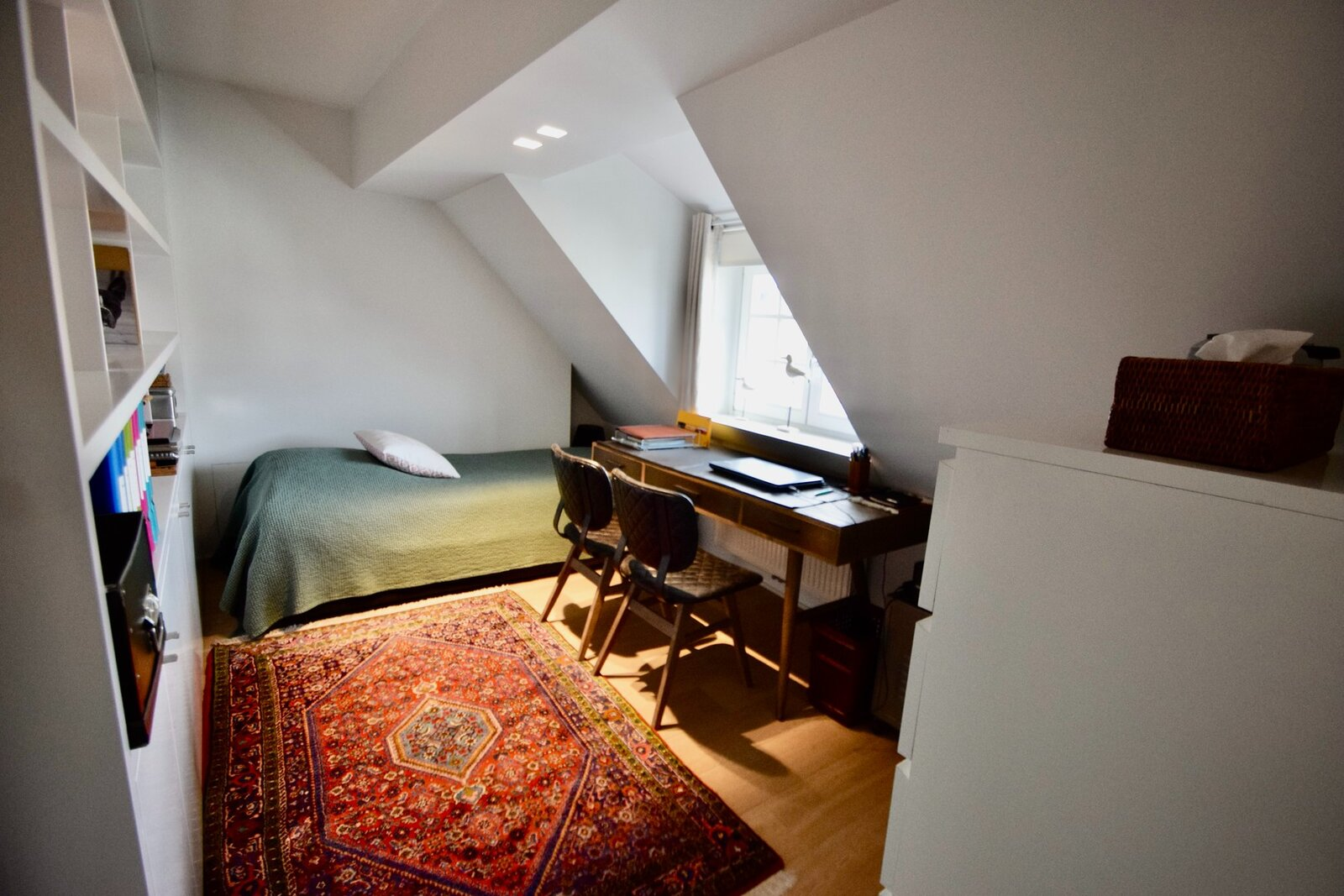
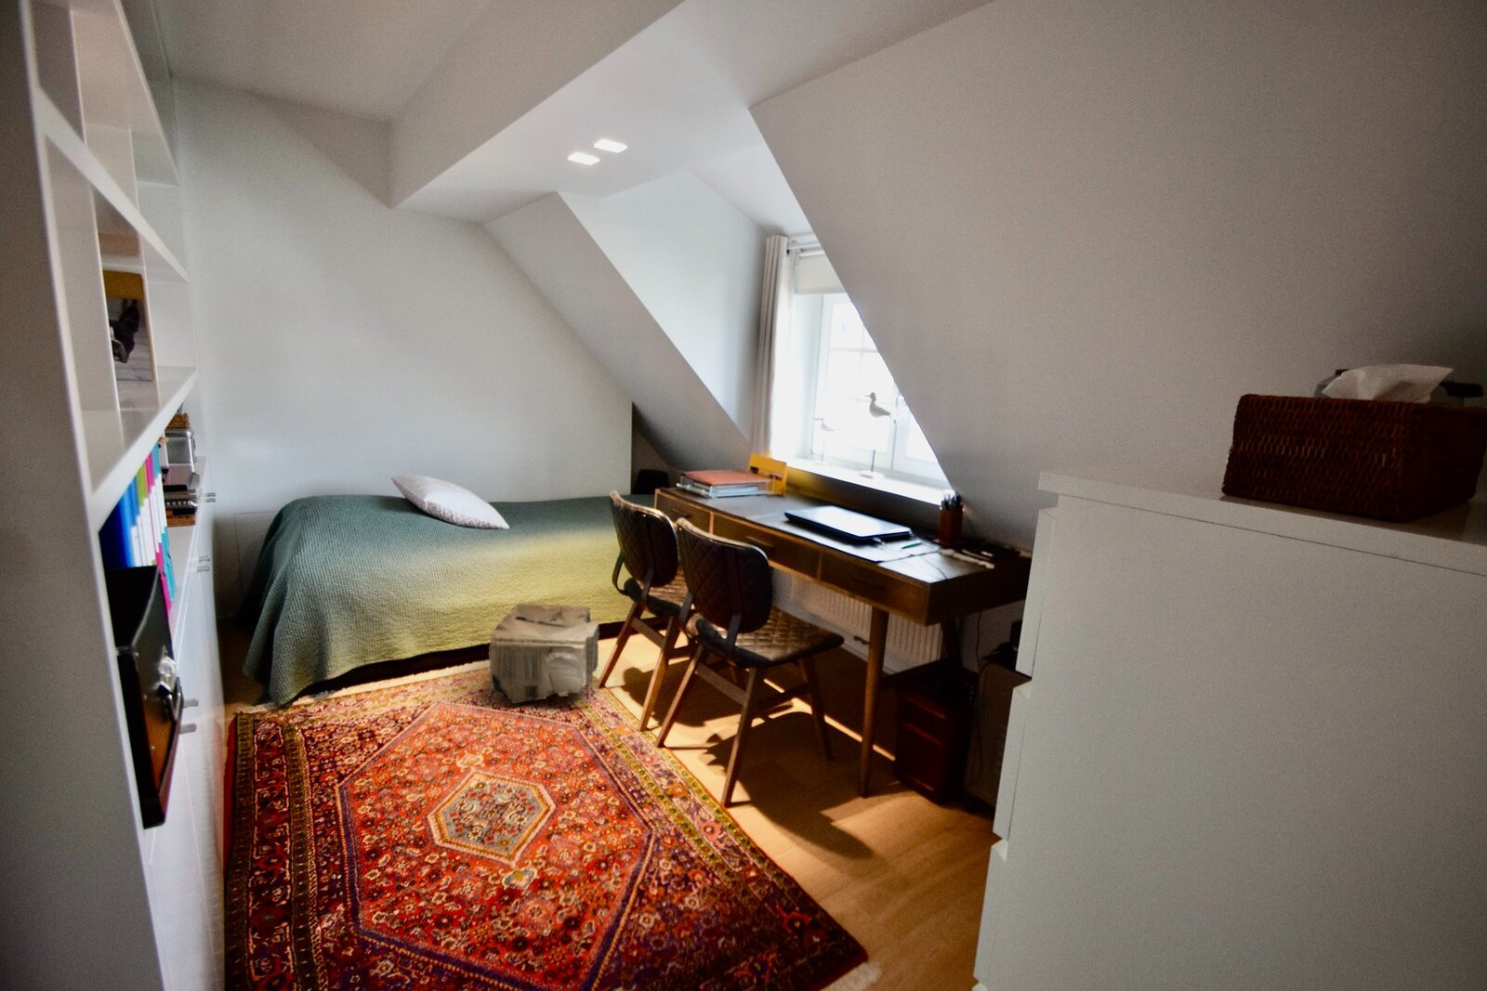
+ pouf (544, 653)
